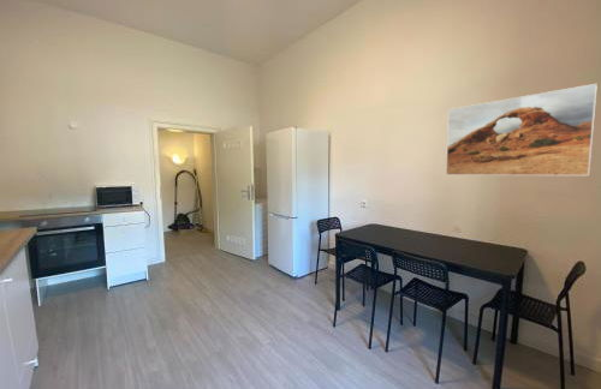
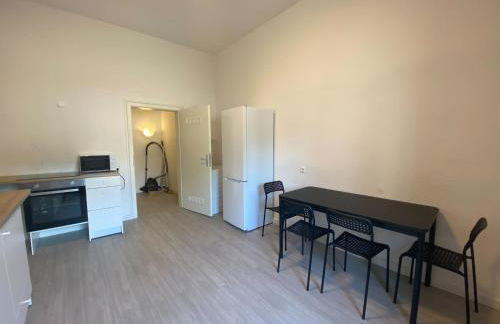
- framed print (507, 137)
